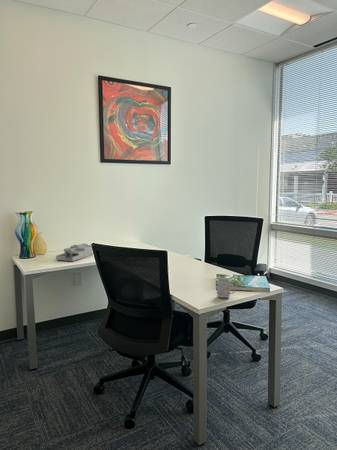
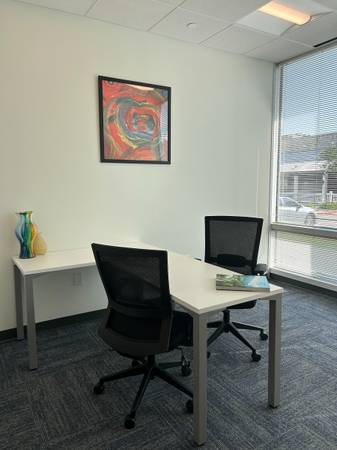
- mug (225, 286)
- desk organizer (80, 250)
